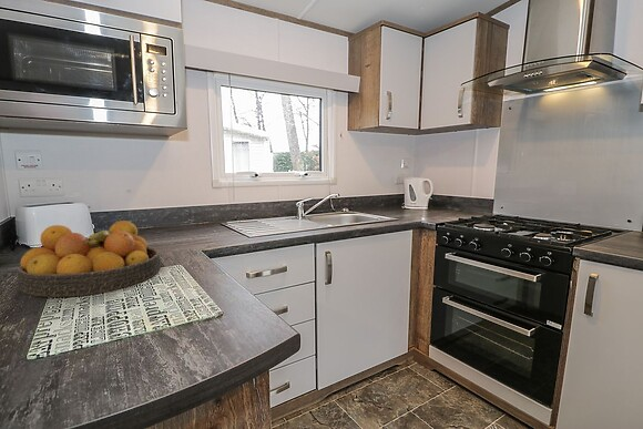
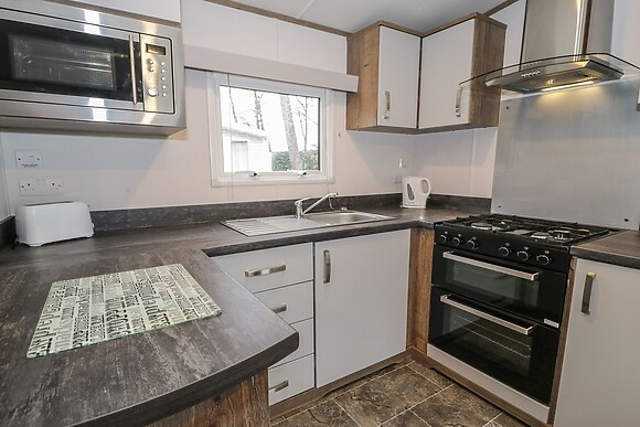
- fruit bowl (94, 249)
